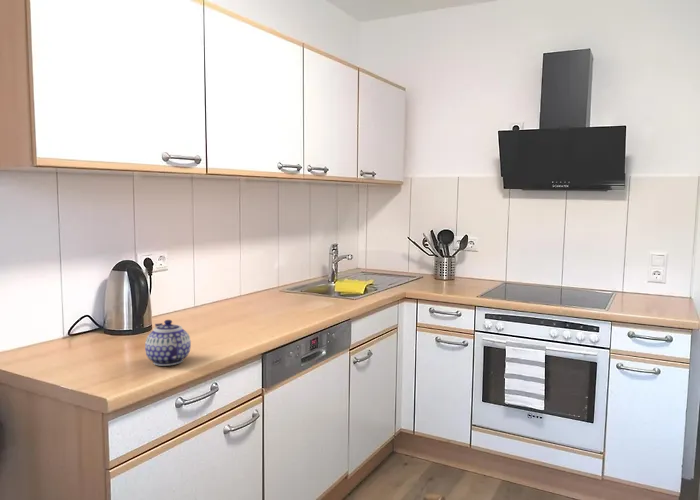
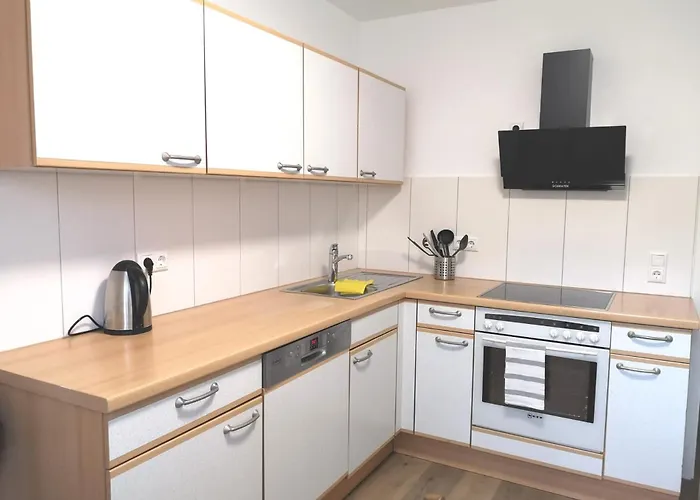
- teapot (168, 340)
